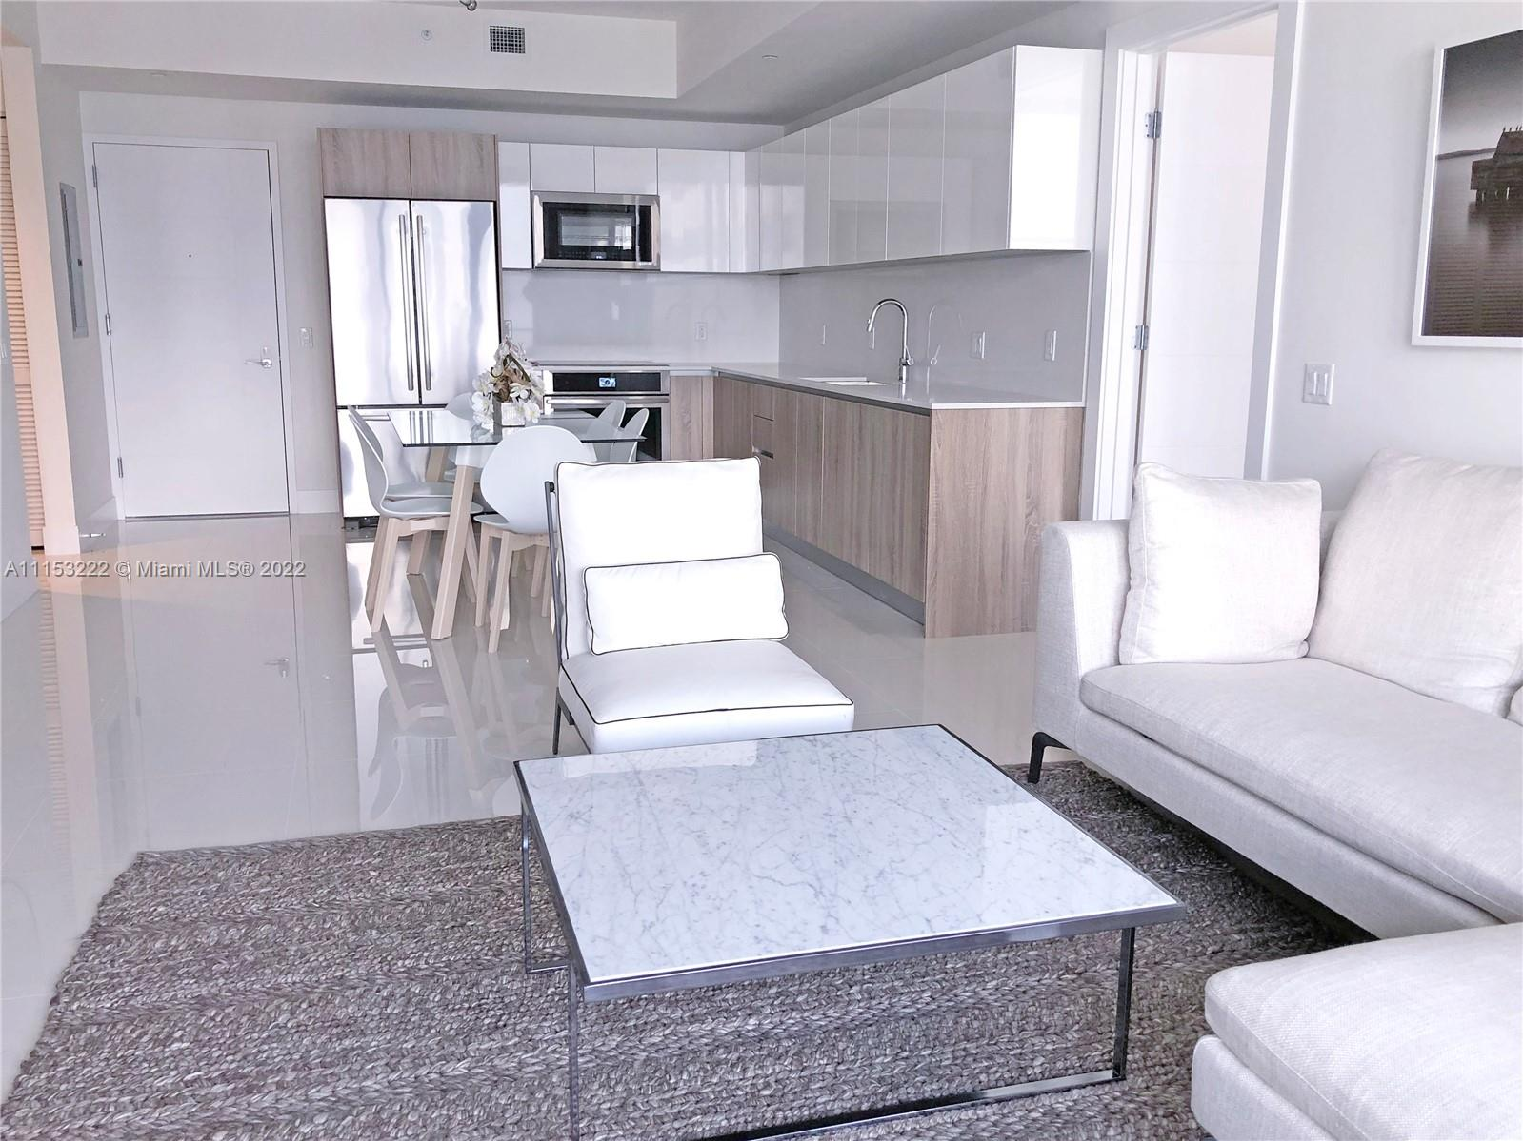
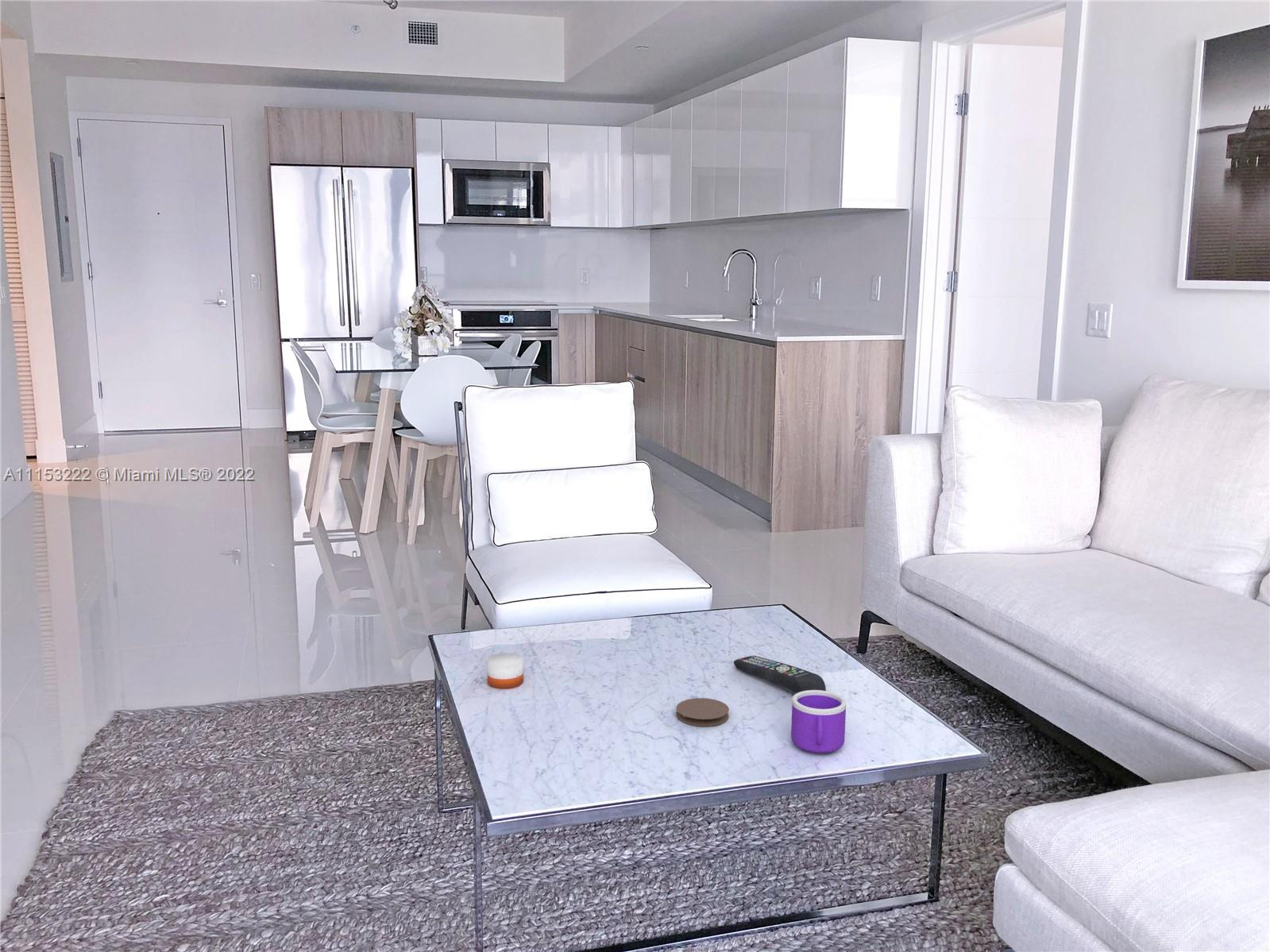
+ coaster (702, 711)
+ remote control (778, 673)
+ candle (504, 657)
+ mug (818, 725)
